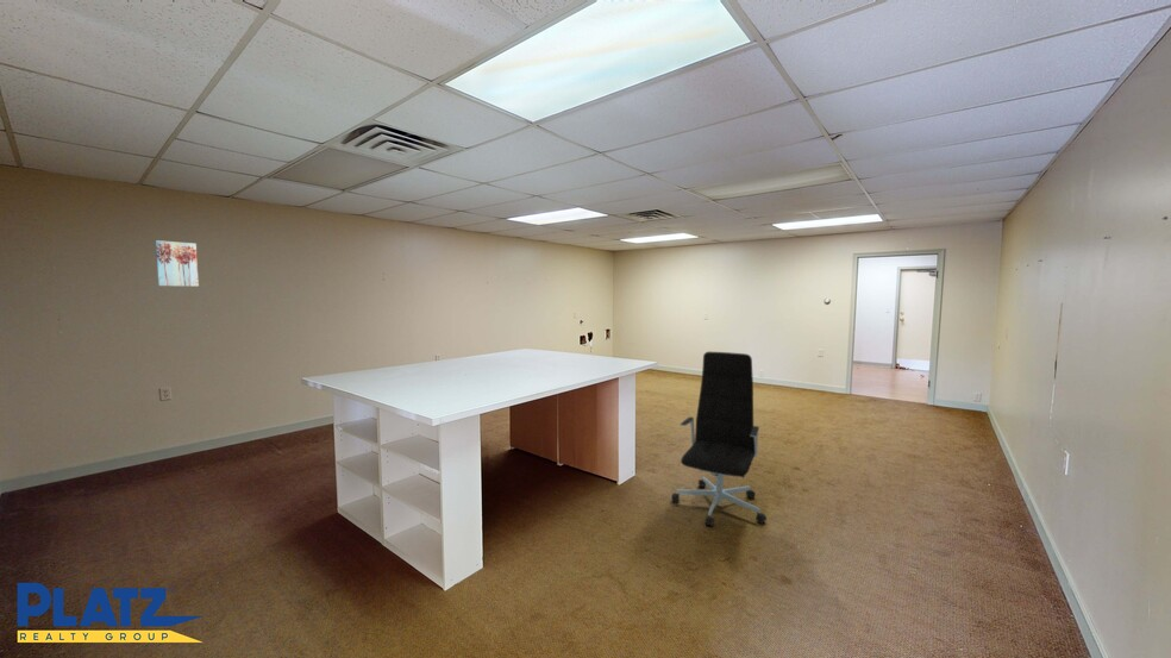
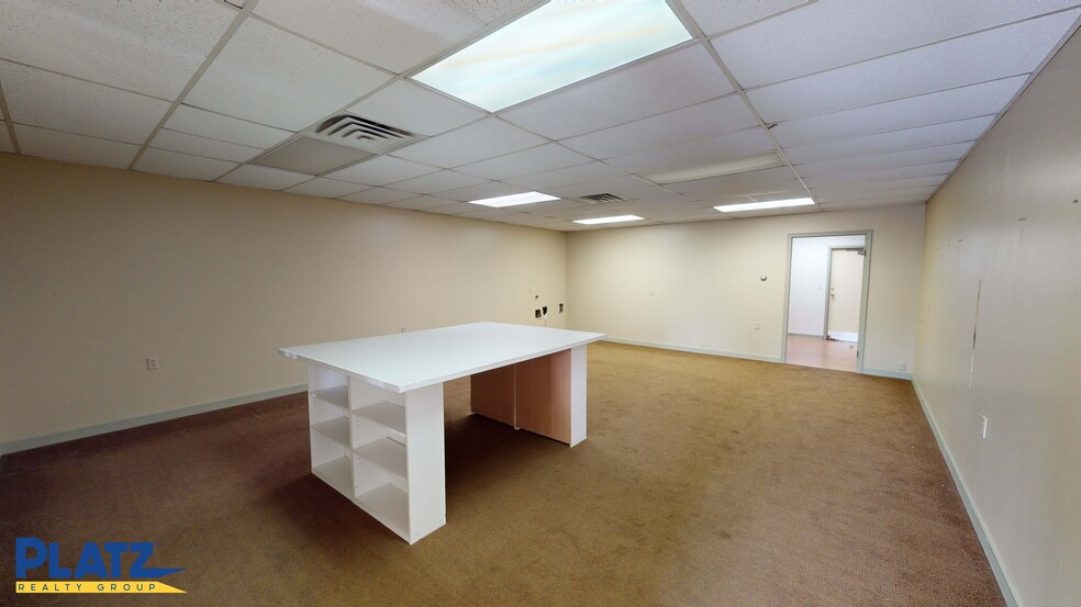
- office chair (720, 432)
- wall art (177, 264)
